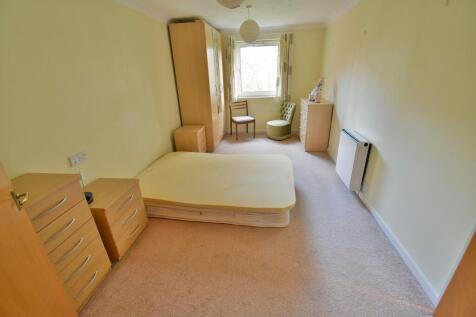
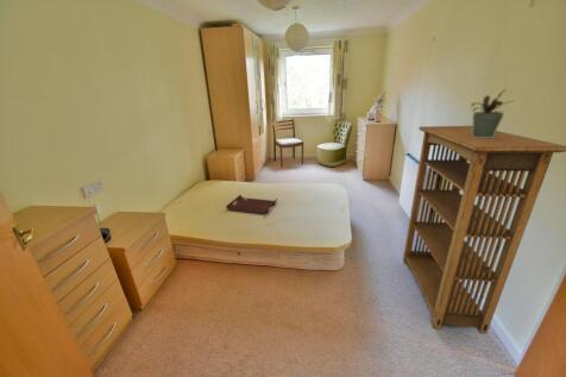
+ serving tray (252, 203)
+ potted plant (490, 113)
+ bookshelf (453, 222)
